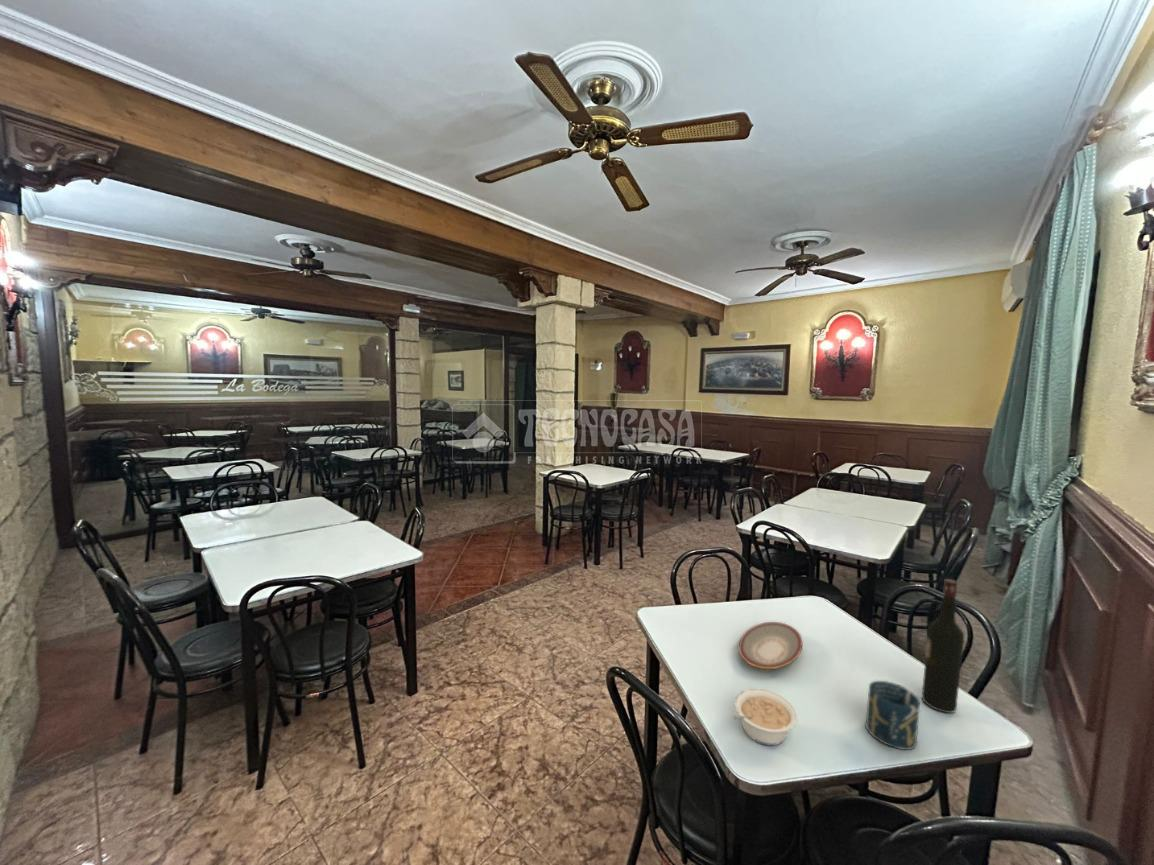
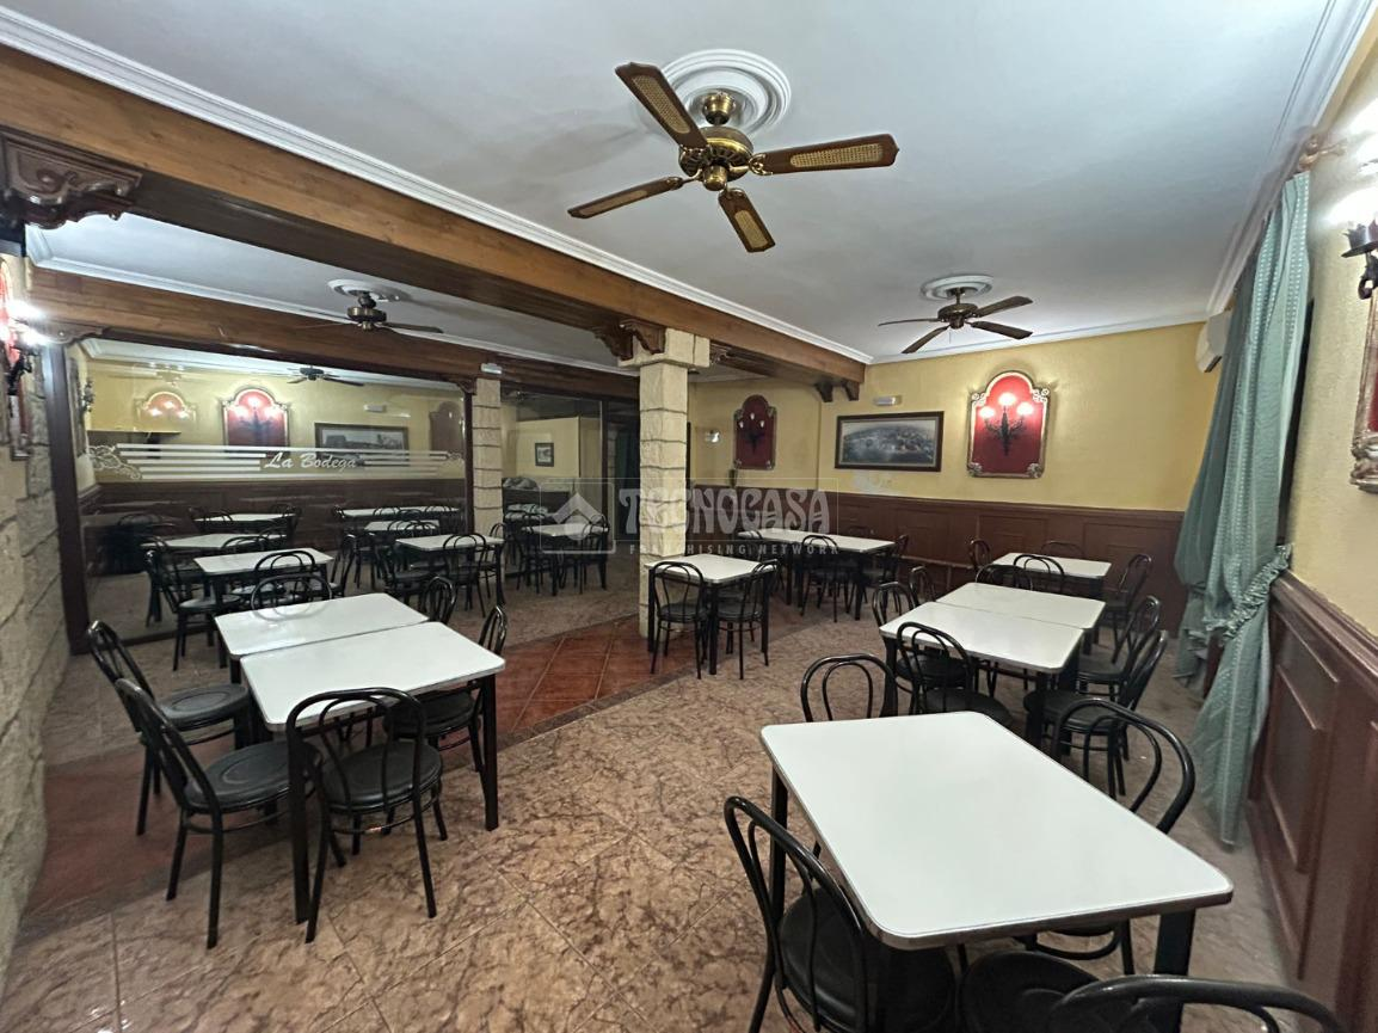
- wine bottle (944, 643)
- plate (770, 646)
- legume (764, 718)
- cup (892, 718)
